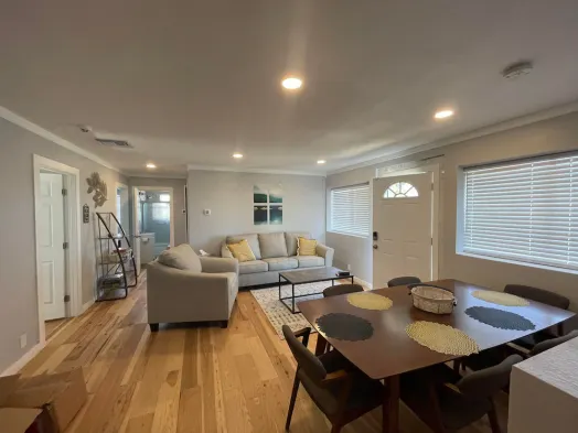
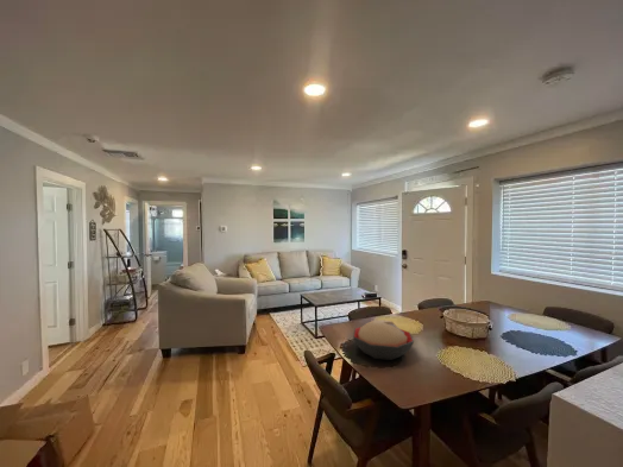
+ decorative bowl (382, 336)
